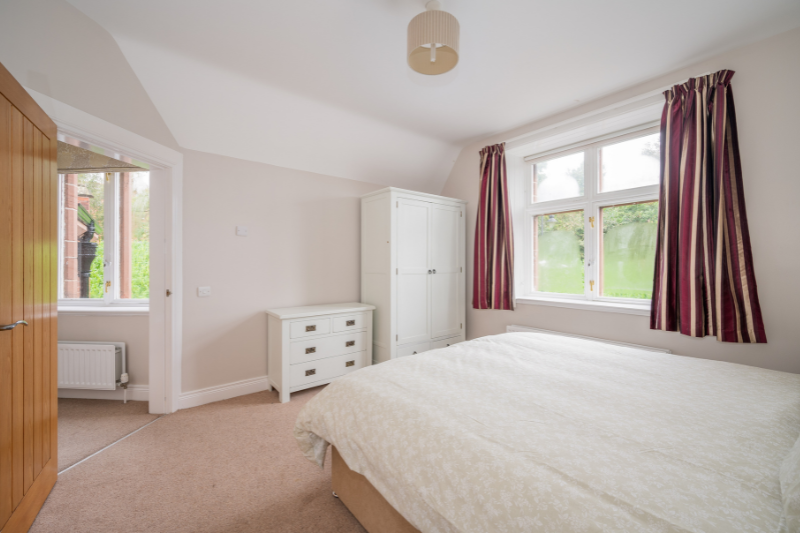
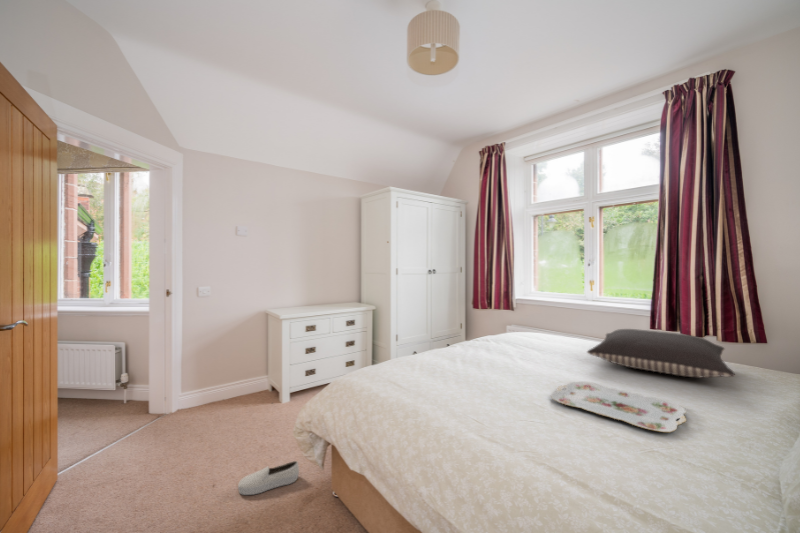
+ pillow (656, 350)
+ serving tray (614, 403)
+ shoe (269, 474)
